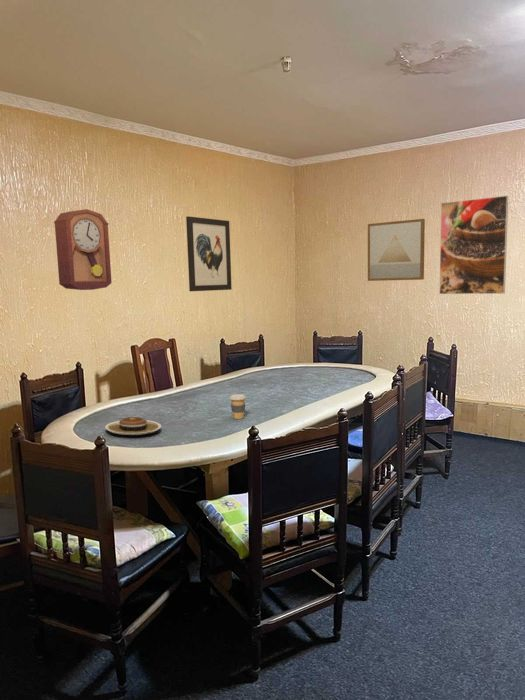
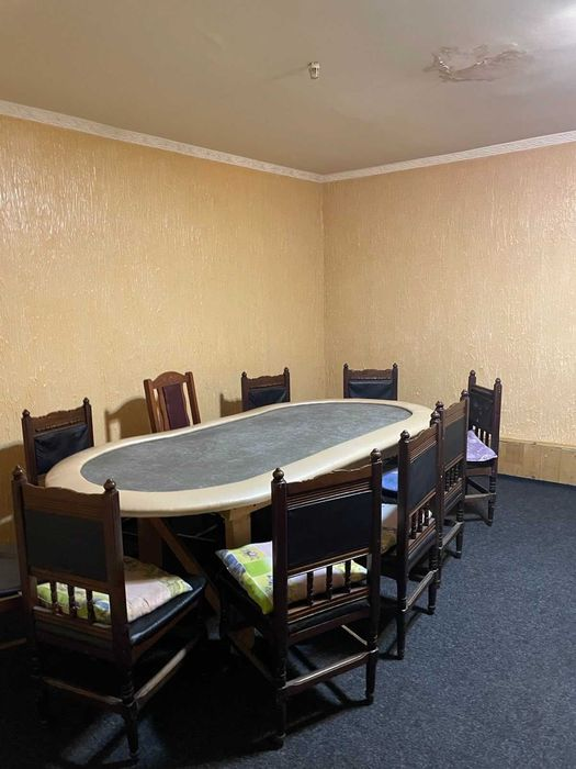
- pendulum clock (84, 250)
- wall art (395, 251)
- wall art (210, 255)
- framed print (472, 247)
- coffee cup (238, 406)
- plate (133, 425)
